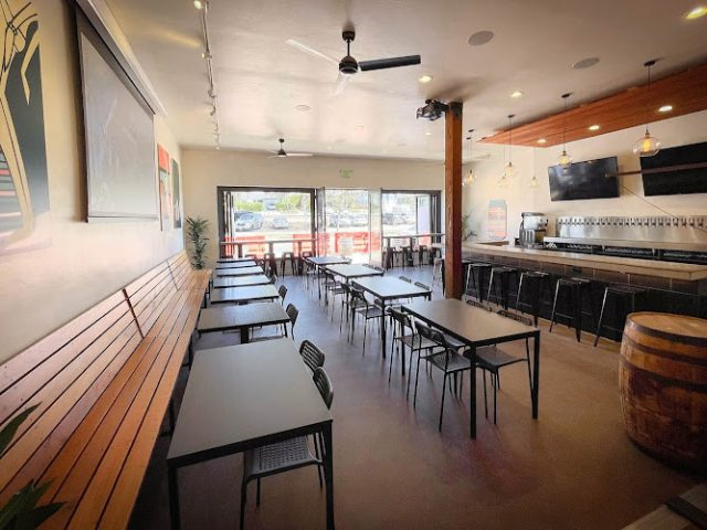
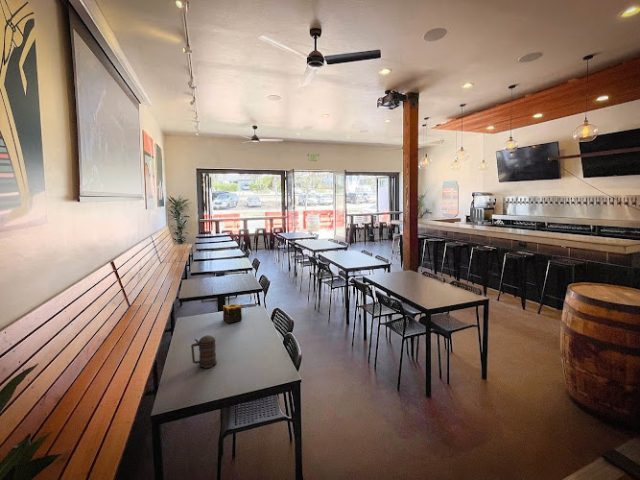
+ candle (232, 312)
+ beer mug (203, 350)
